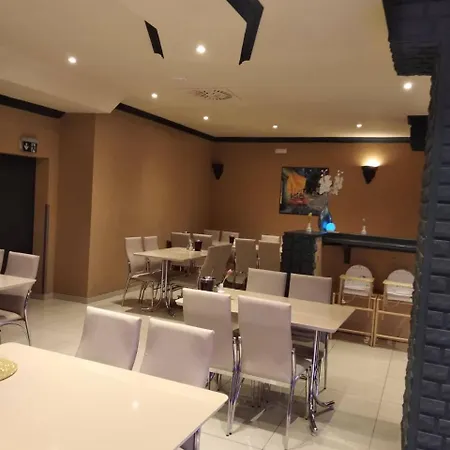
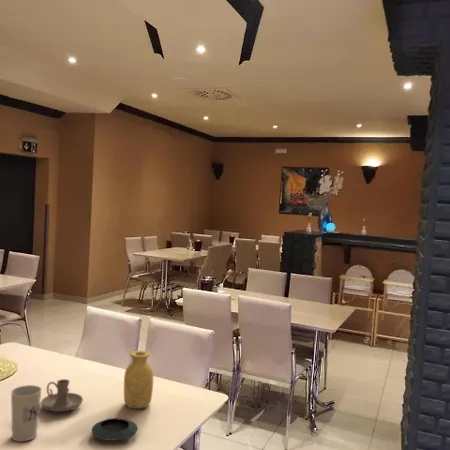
+ candle holder (60, 392)
+ vase (138, 378)
+ saucer (114, 427)
+ cup (25, 413)
